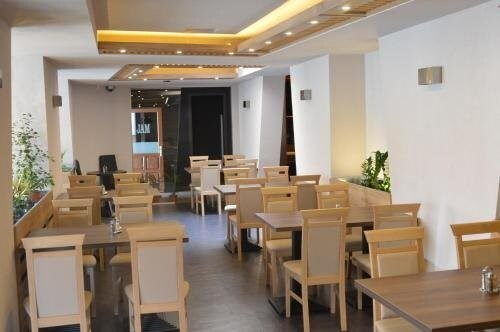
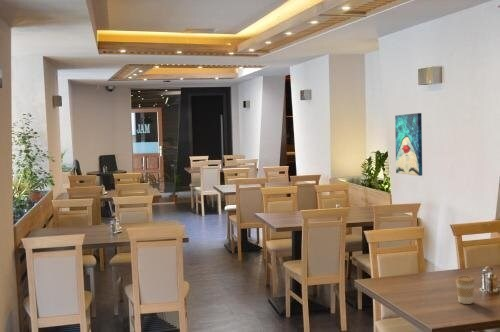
+ coffee cup (465, 289)
+ wall art (408, 144)
